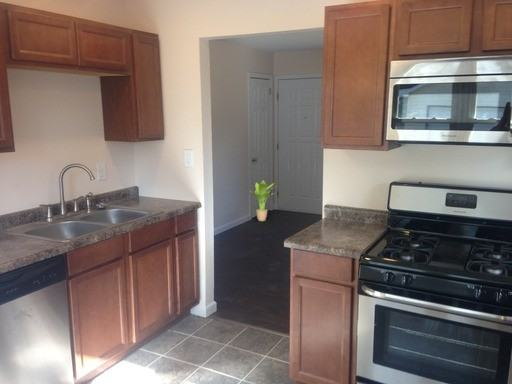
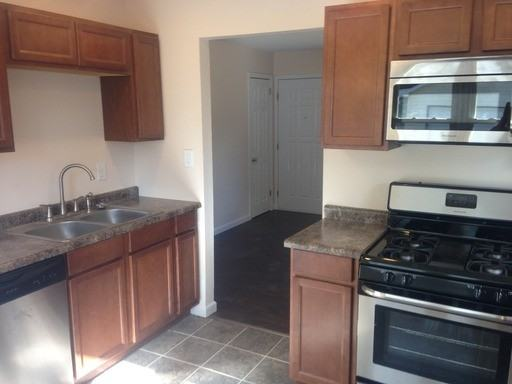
- potted plant (265, 199)
